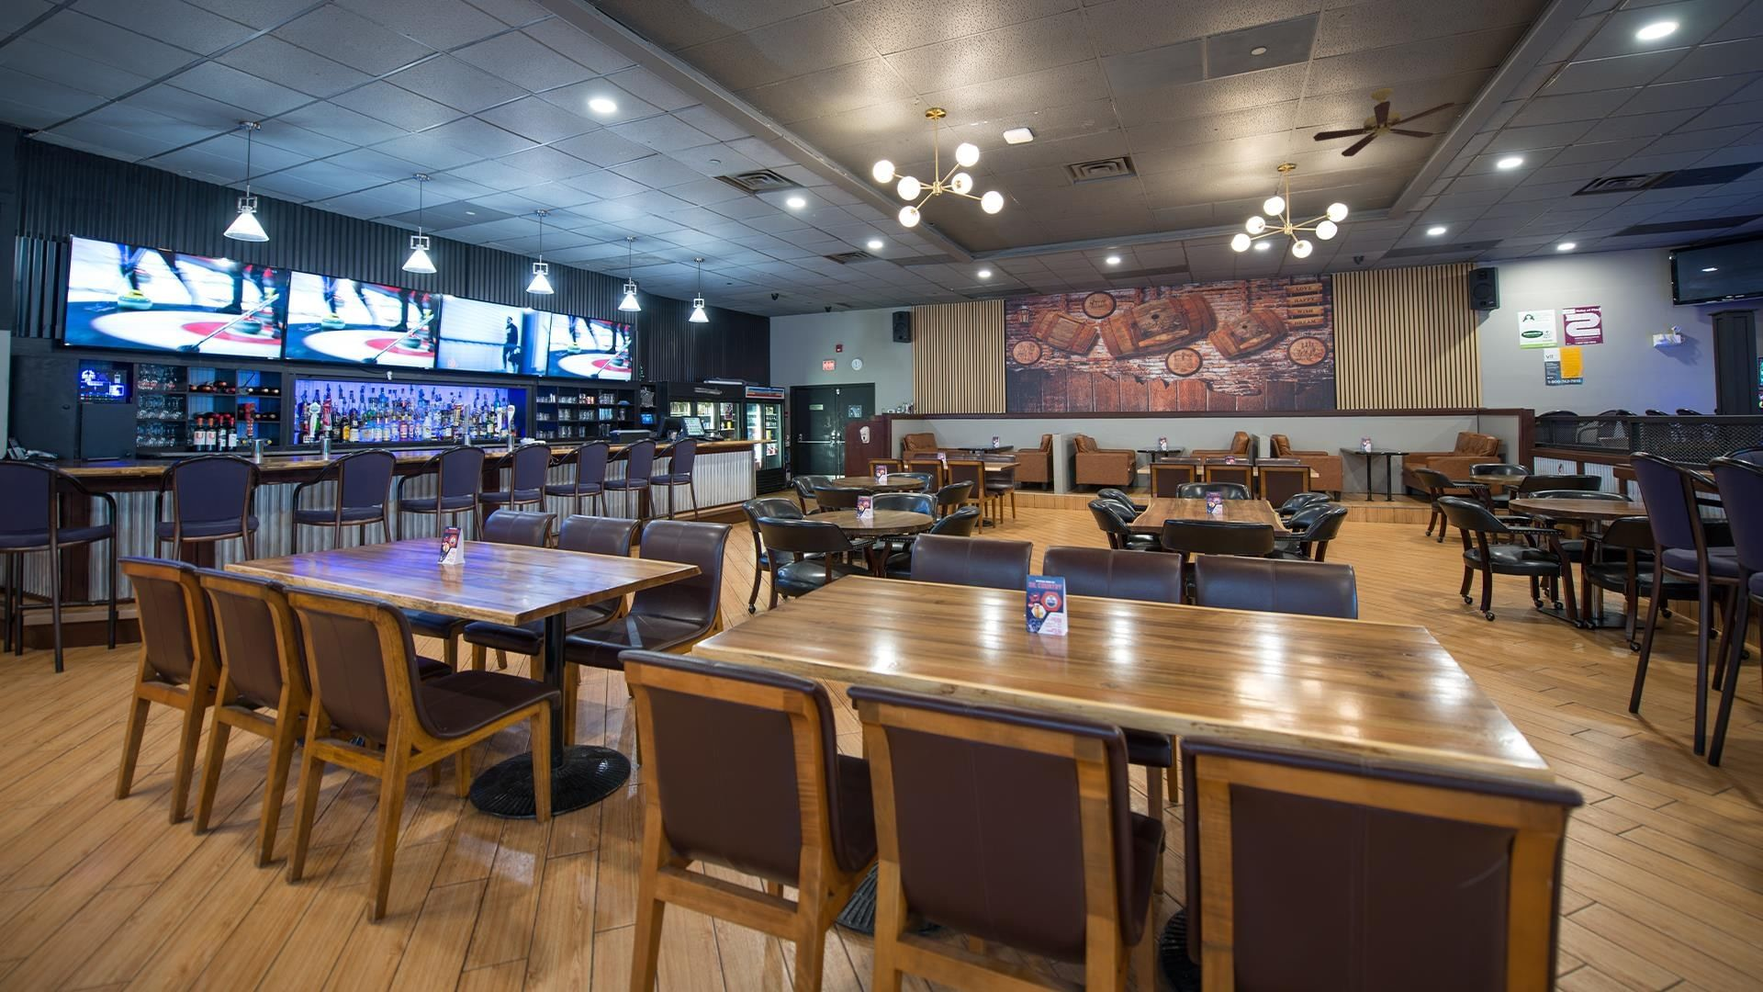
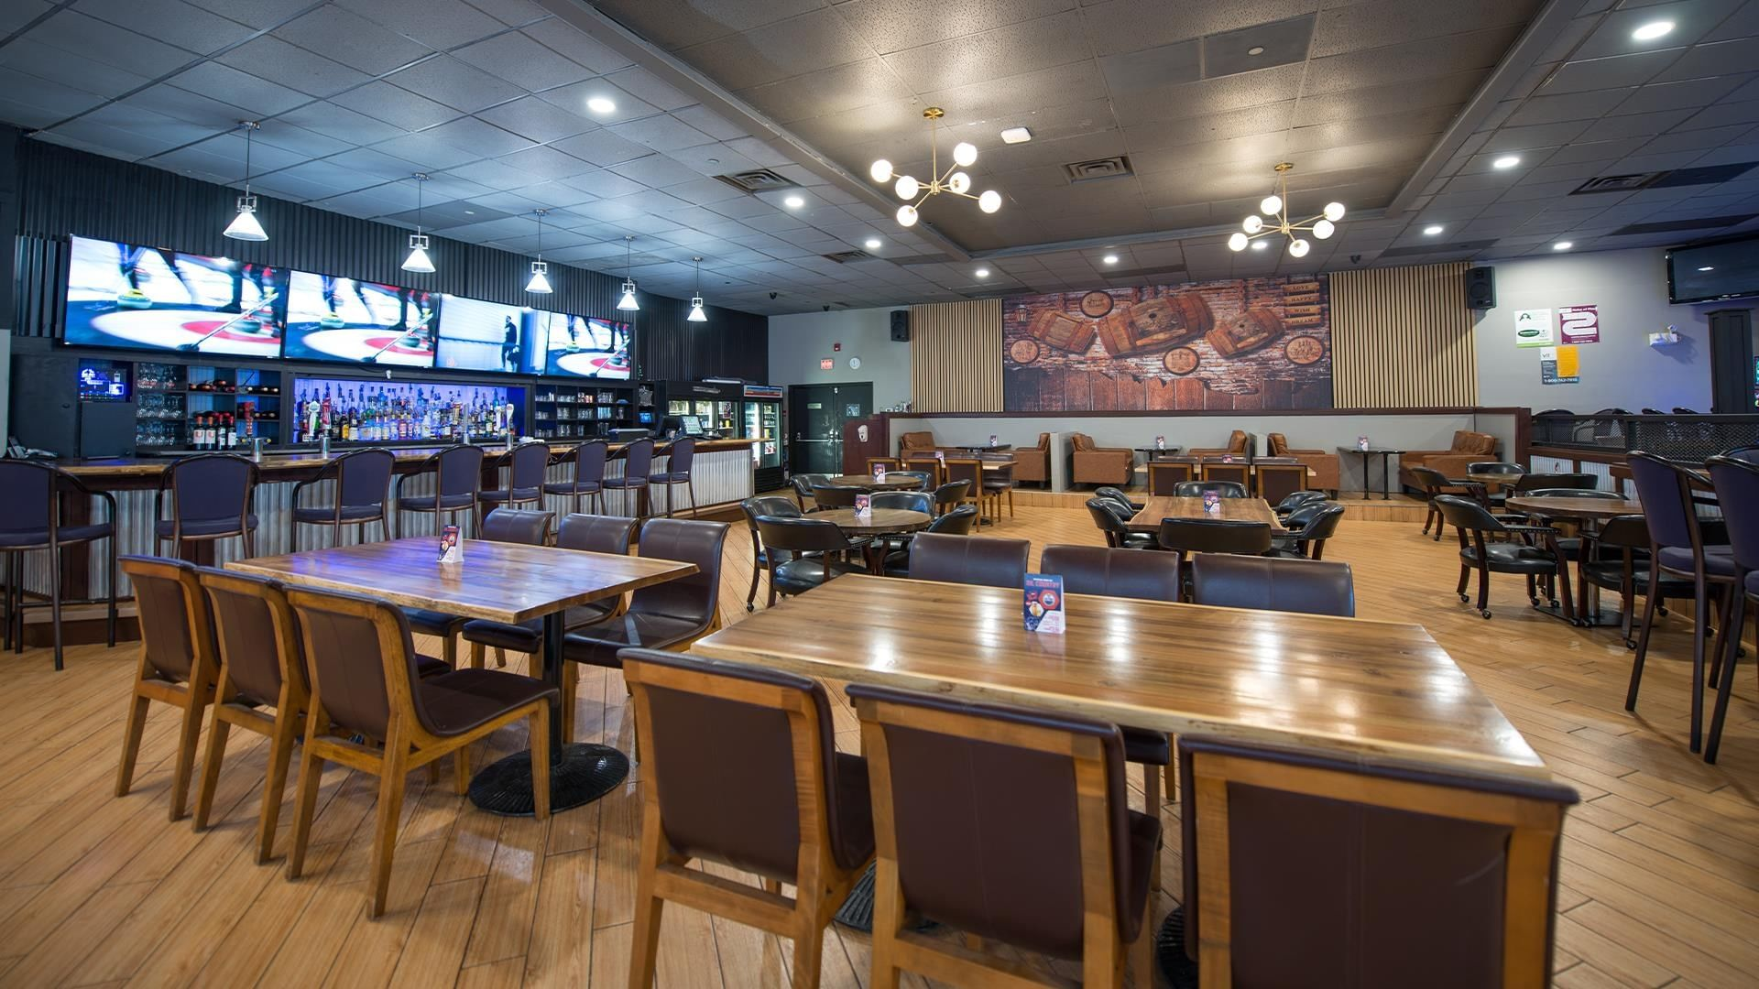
- ceiling fan (1380, 111)
